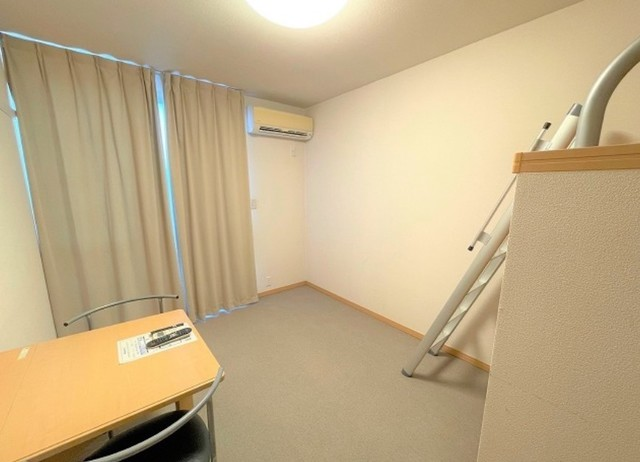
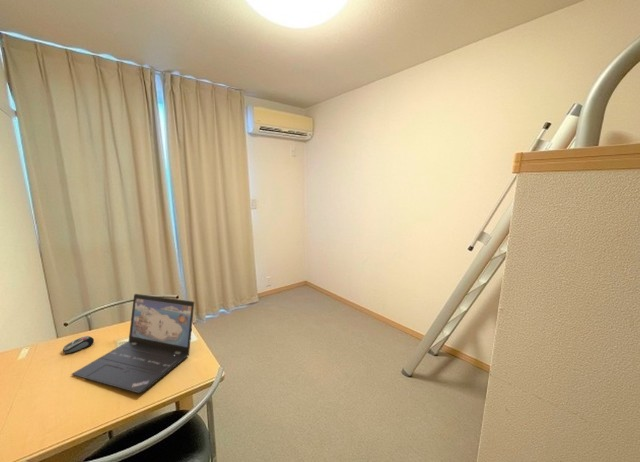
+ computer mouse (78, 343)
+ laptop (136, 336)
